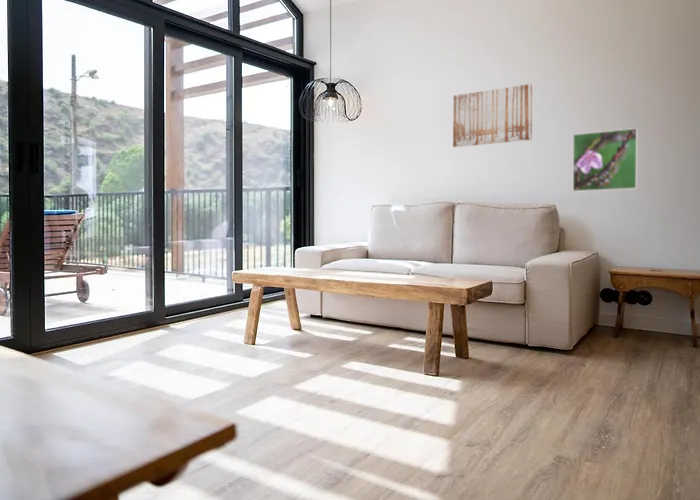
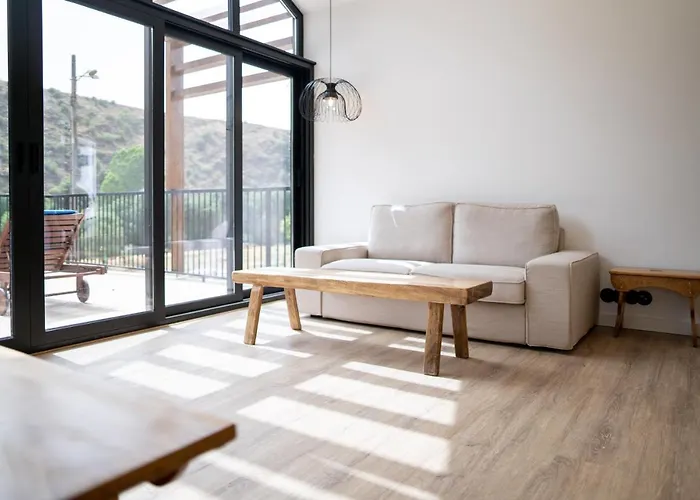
- wall art (491, 117)
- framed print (604, 160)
